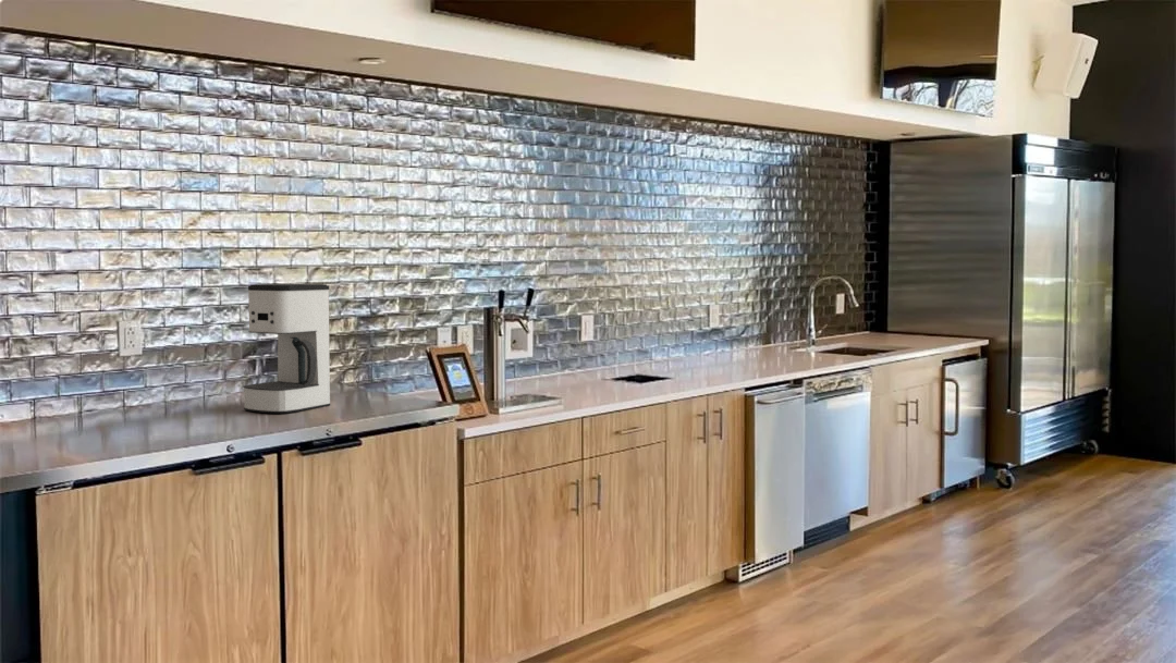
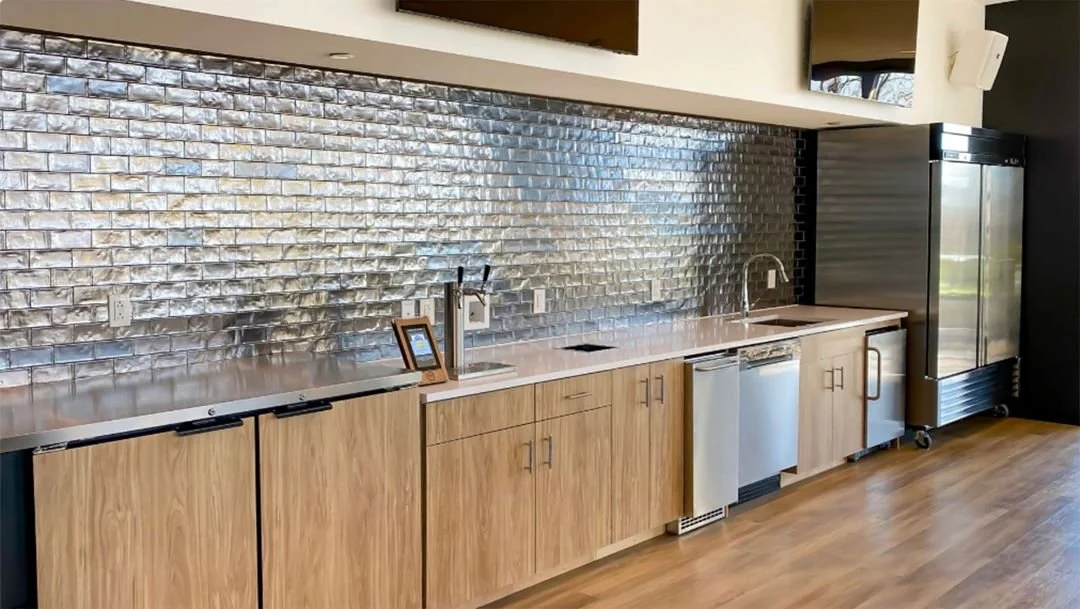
- coffee maker (287, 346)
